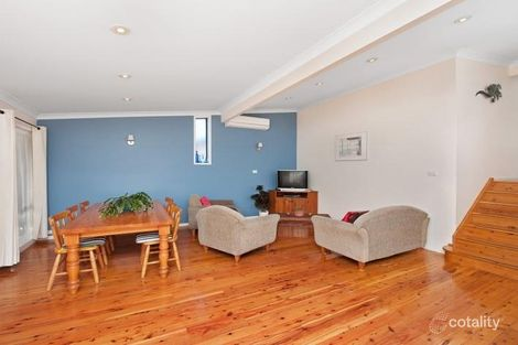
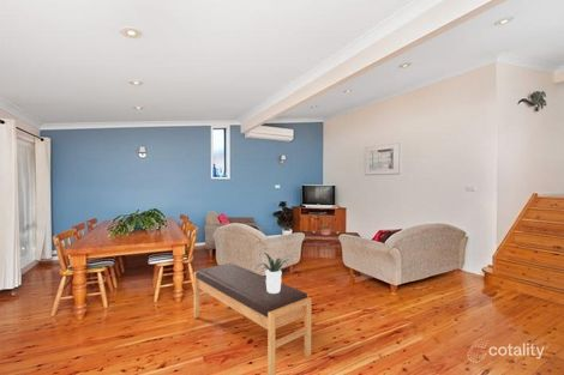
+ potted plant (272, 272)
+ bench (245, 307)
